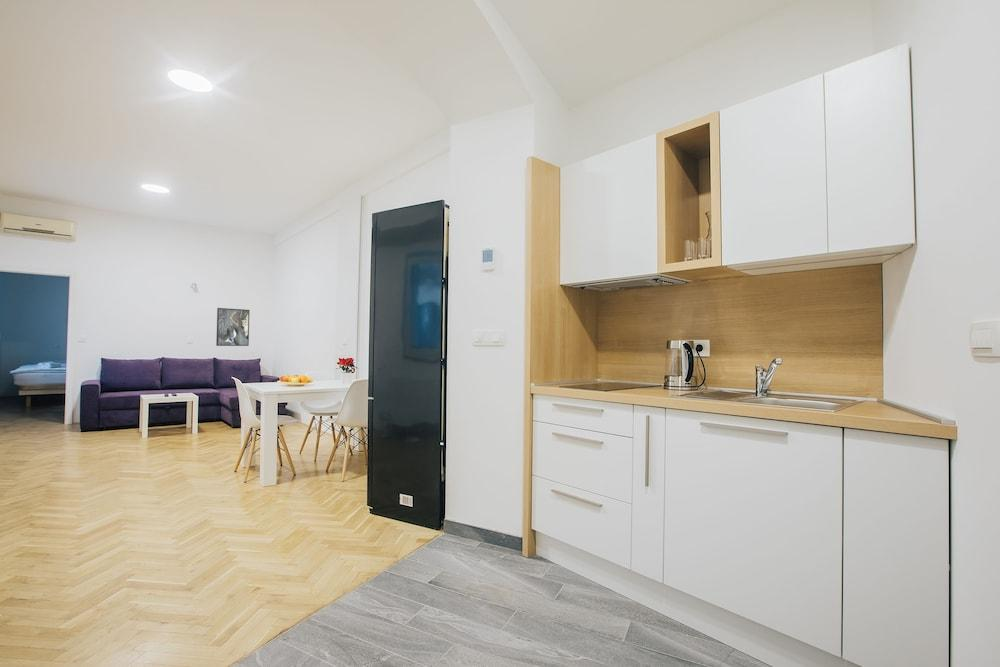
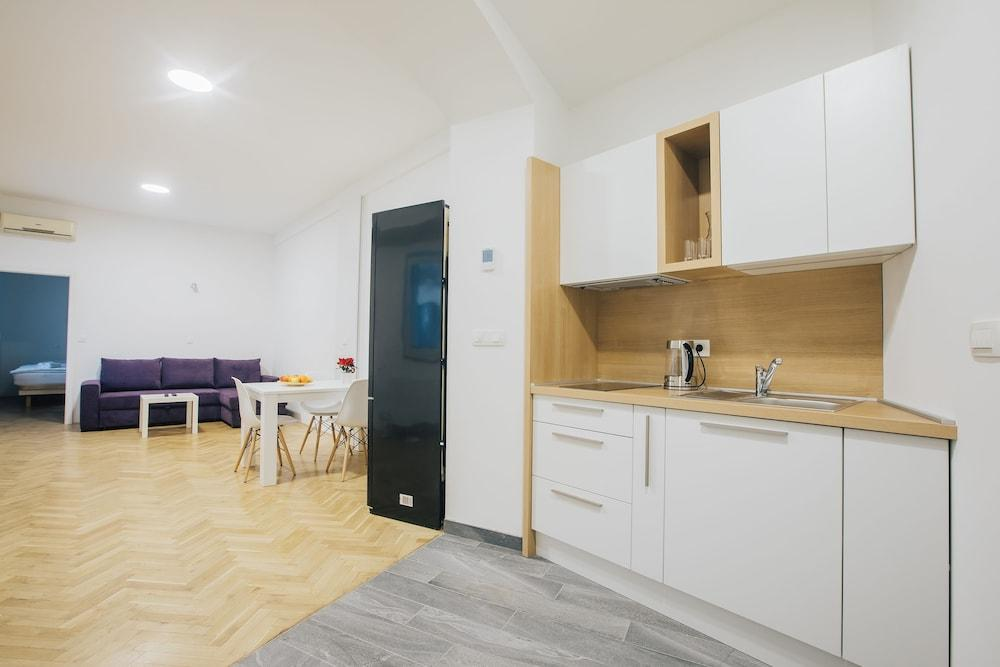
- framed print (233, 327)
